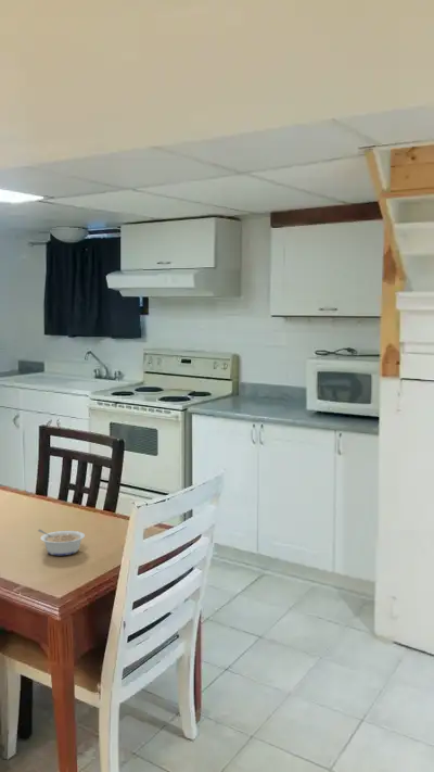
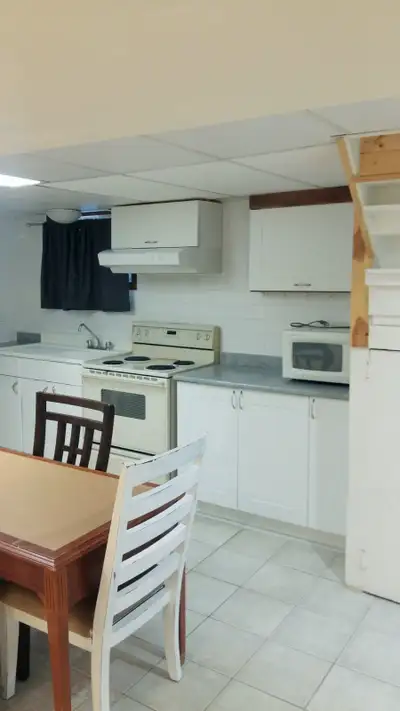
- legume (61, 542)
